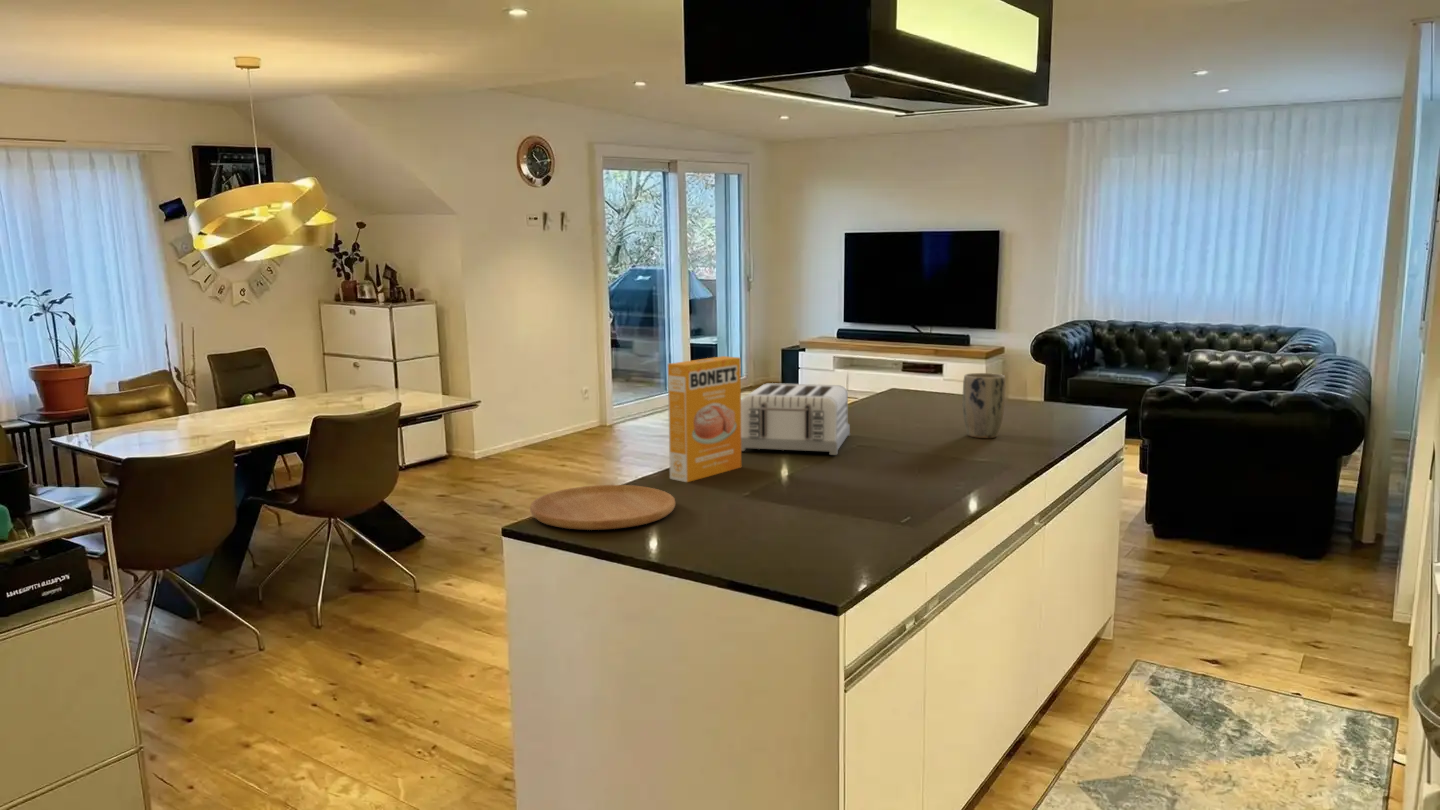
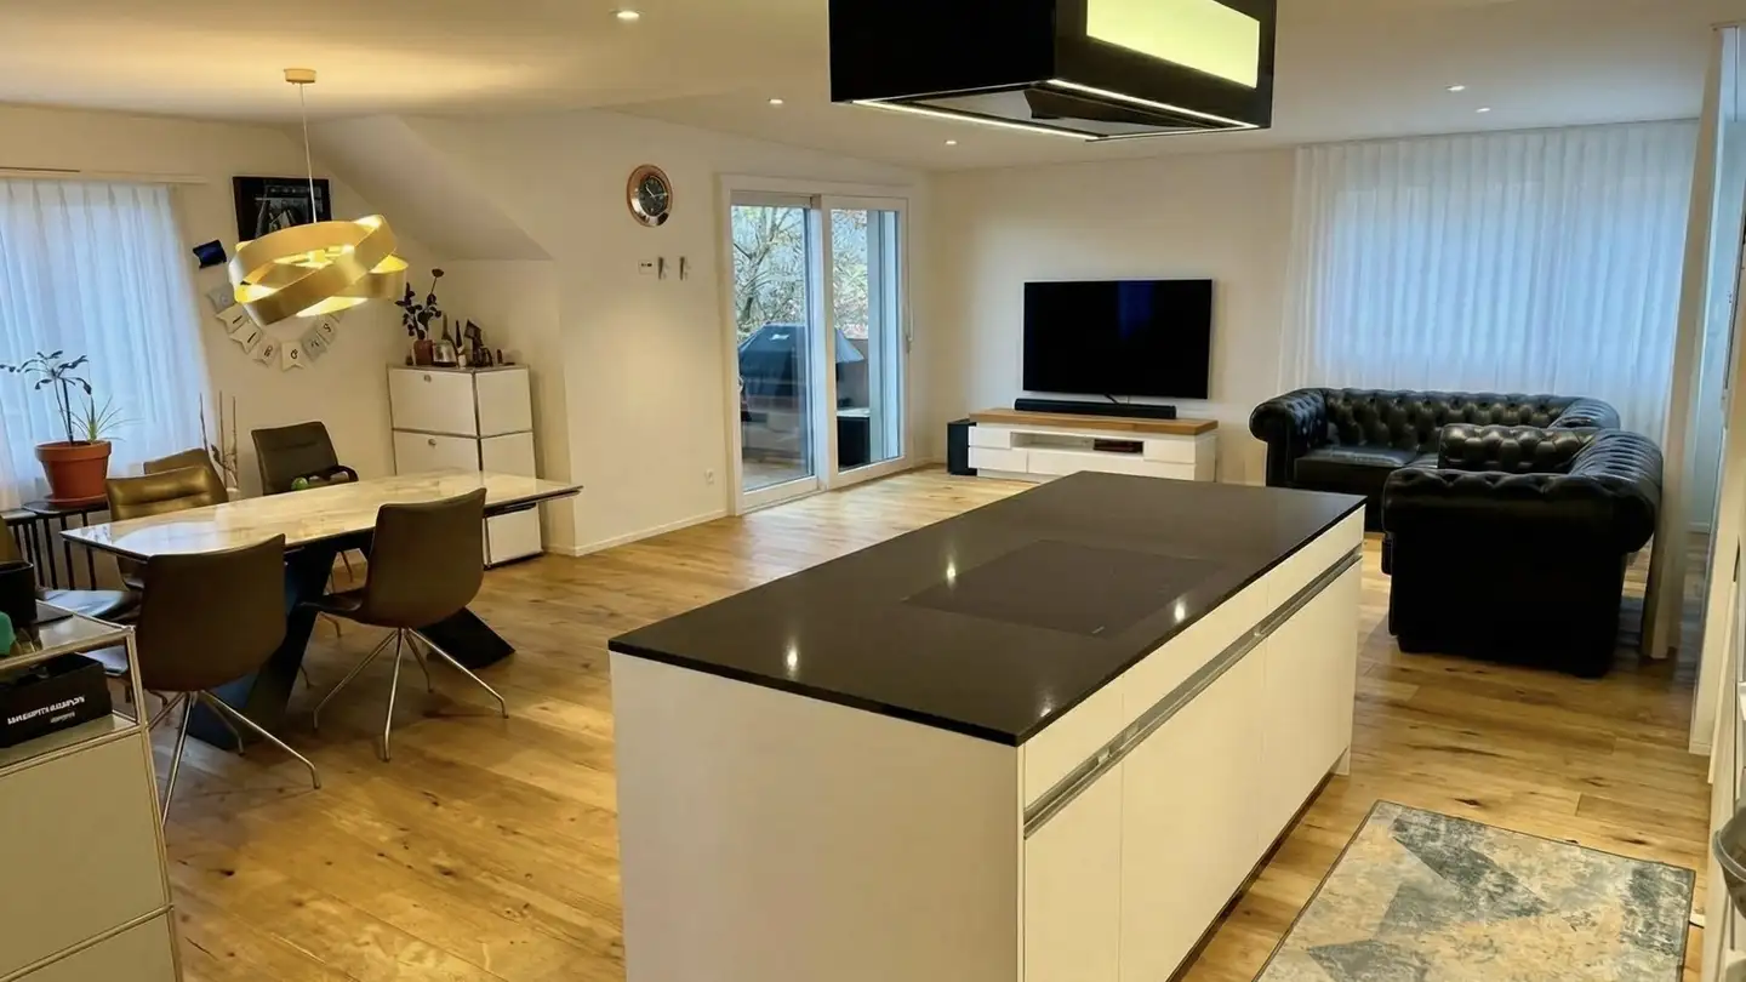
- toaster (794, 417)
- plant pot (983, 405)
- cutting board (603, 506)
- cereal box (705, 417)
